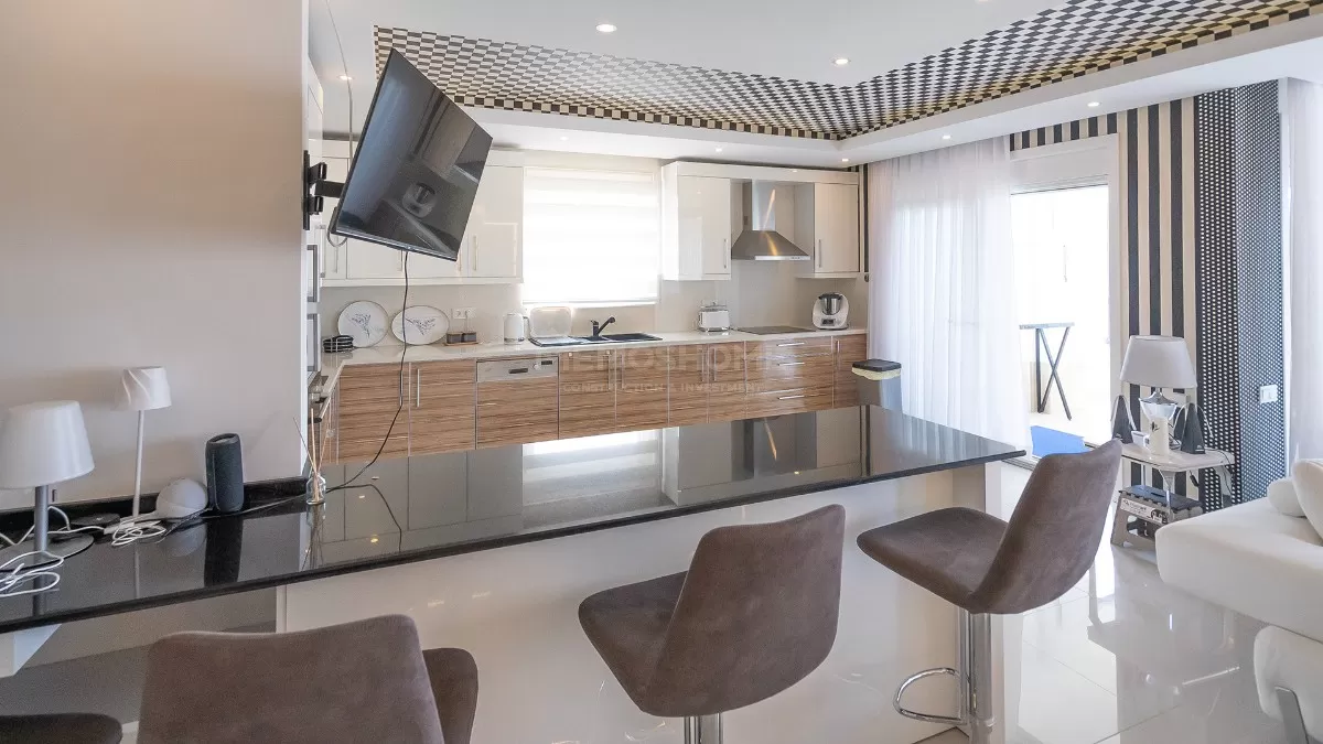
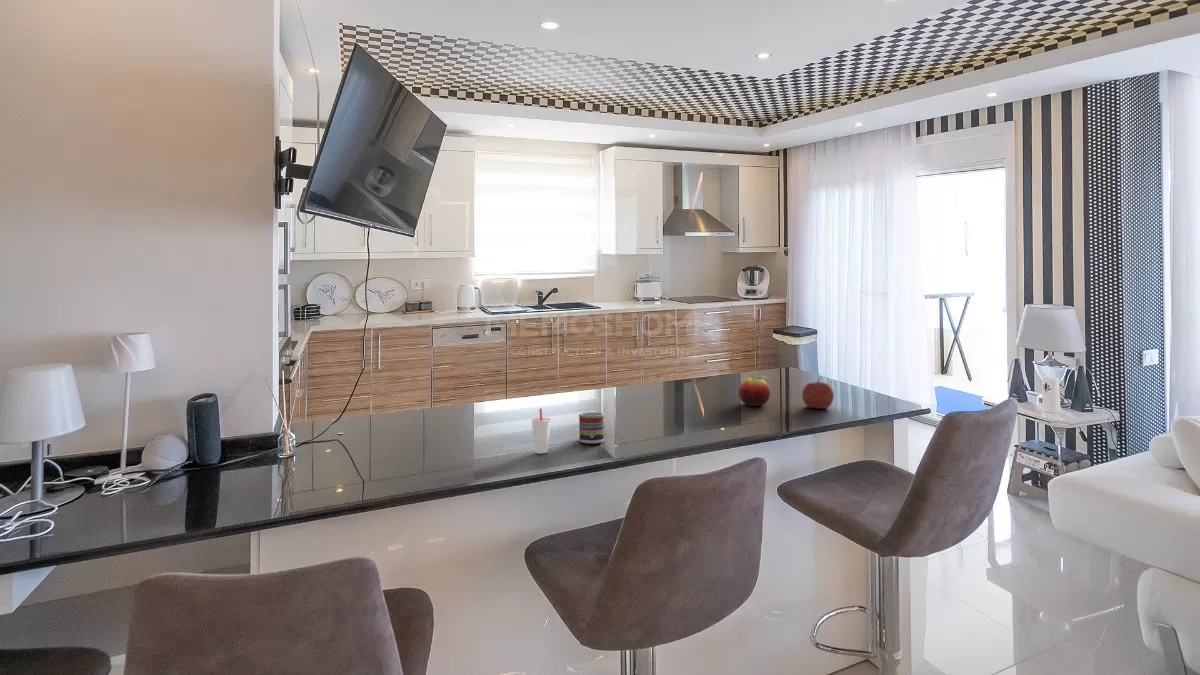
+ cup (541, 430)
+ fruit (754, 390)
+ cup (589, 426)
+ fruit (818, 392)
